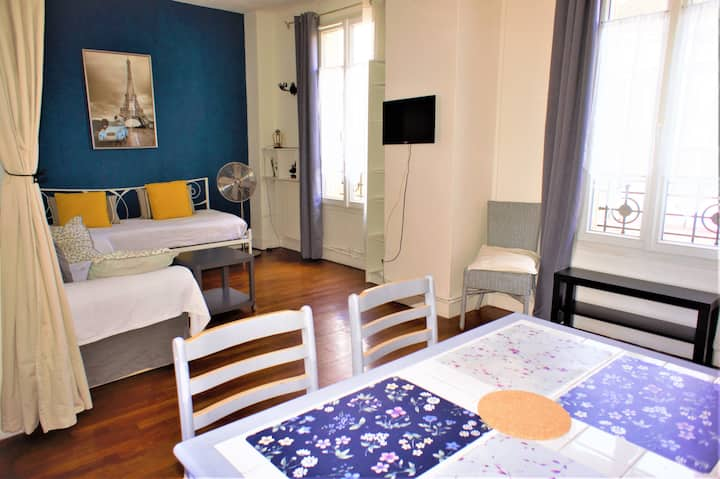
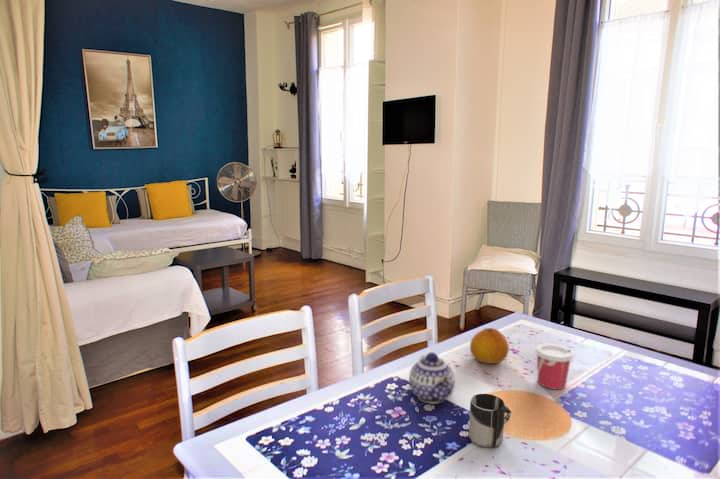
+ fruit (489, 344)
+ cup (552, 366)
+ cup (491, 419)
+ teapot (432, 375)
